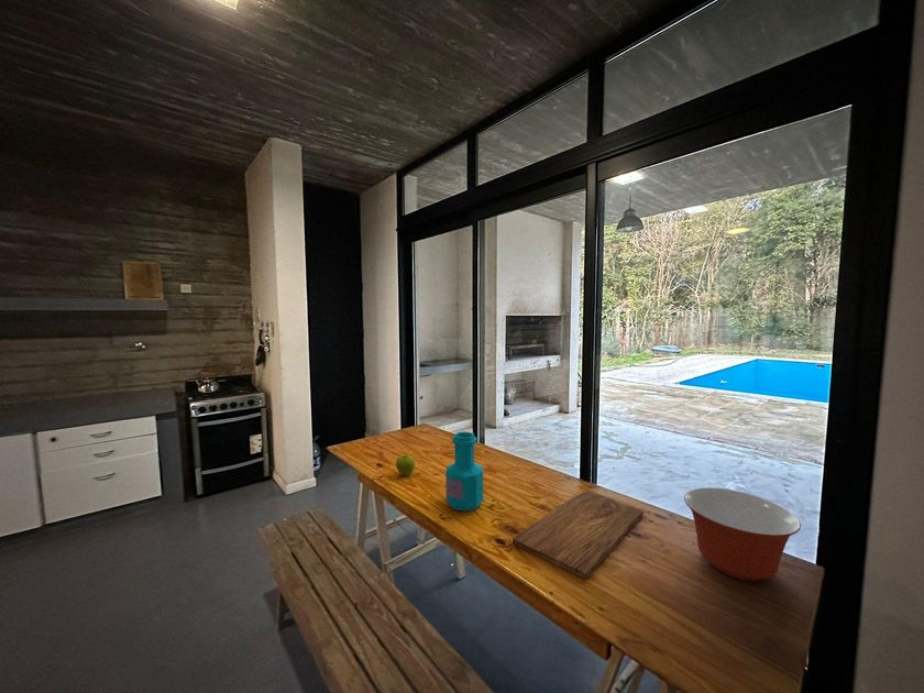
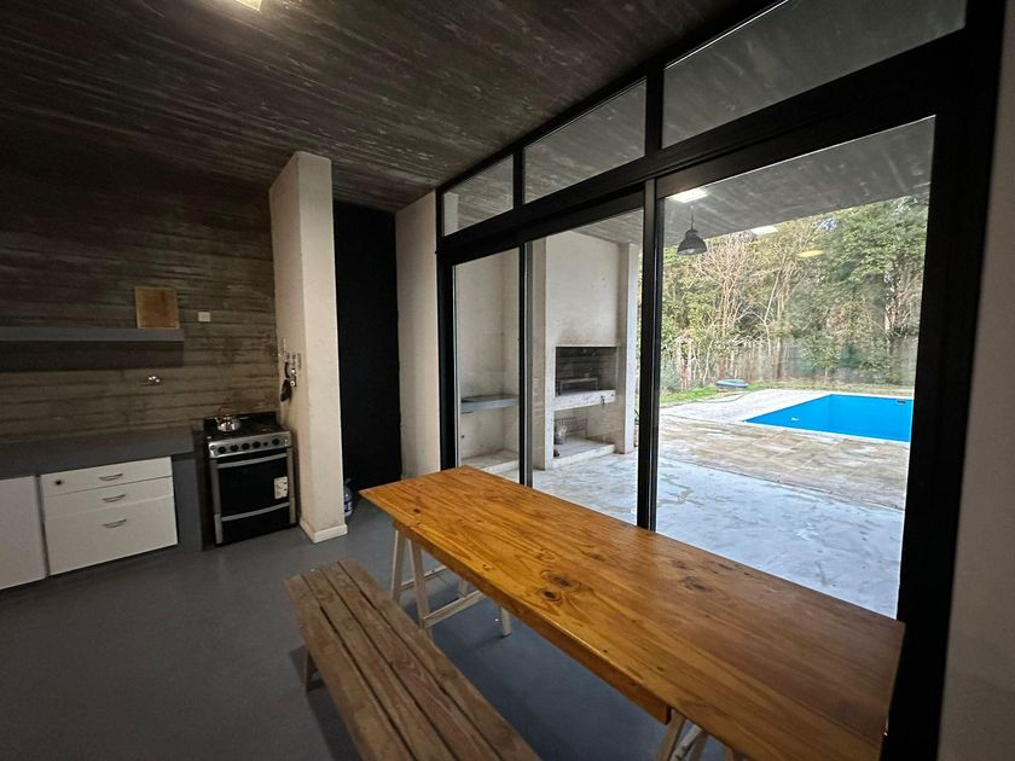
- fruit (405, 464)
- mixing bowl (736, 536)
- cutting board (583, 525)
- bottle (464, 469)
